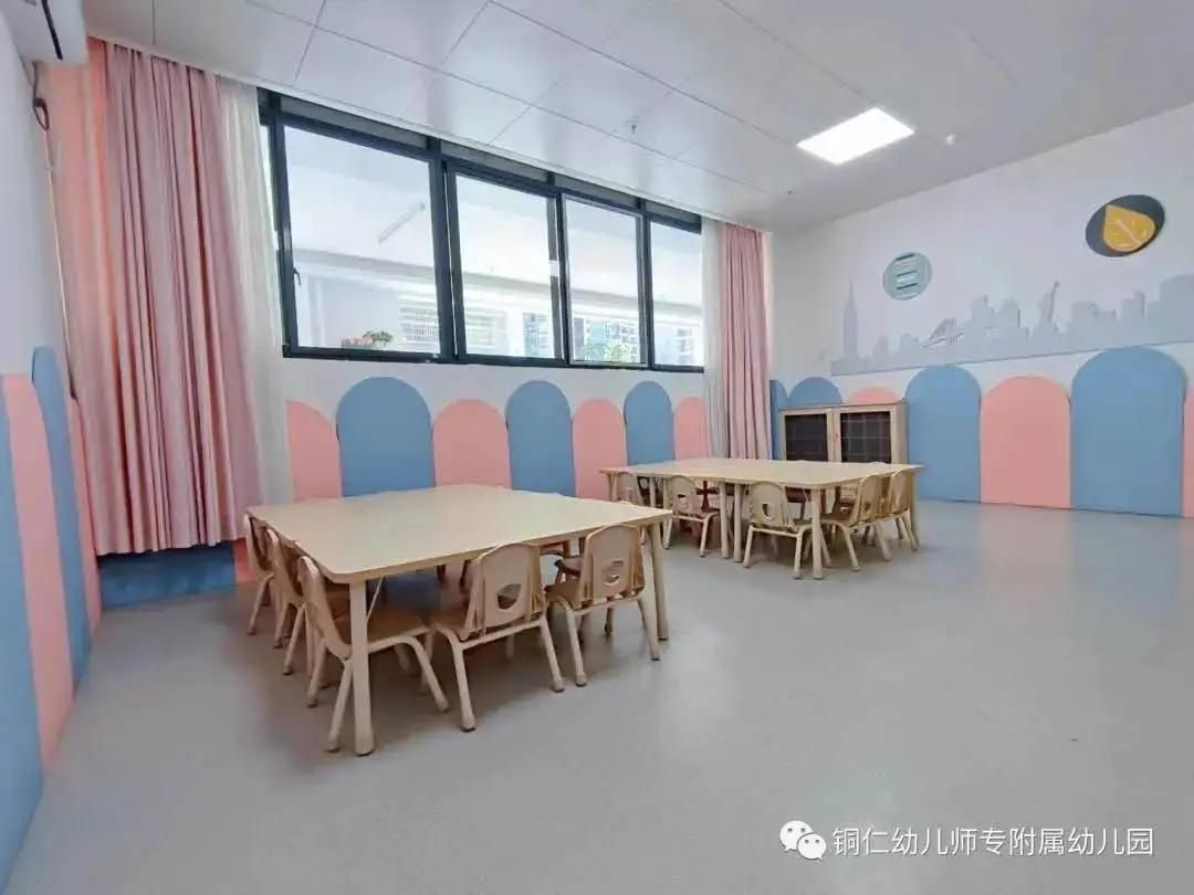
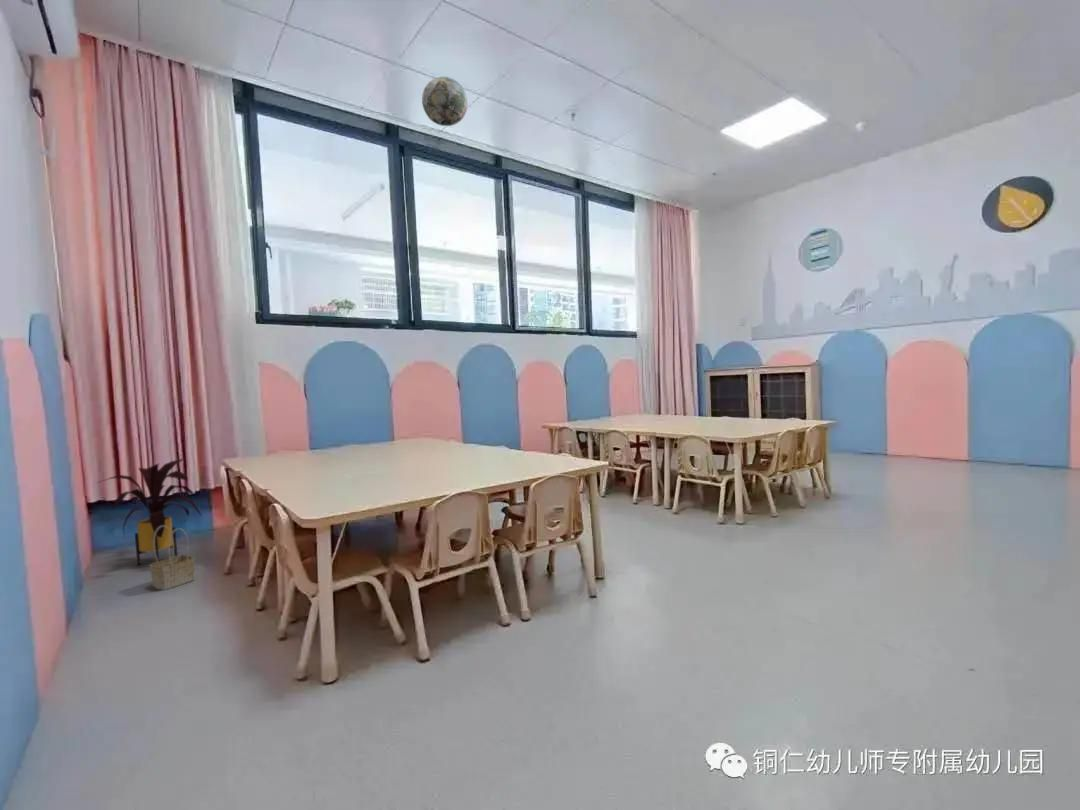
+ basket (173, 555)
+ house plant (151, 511)
+ paper lantern (444, 102)
